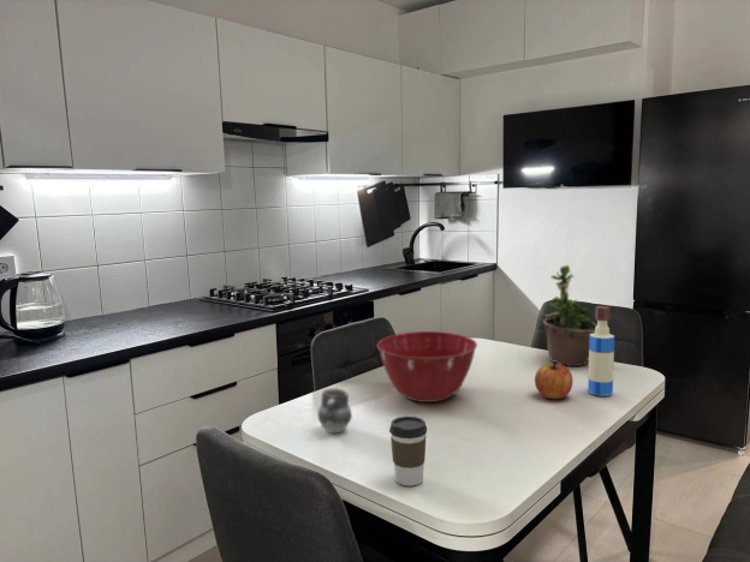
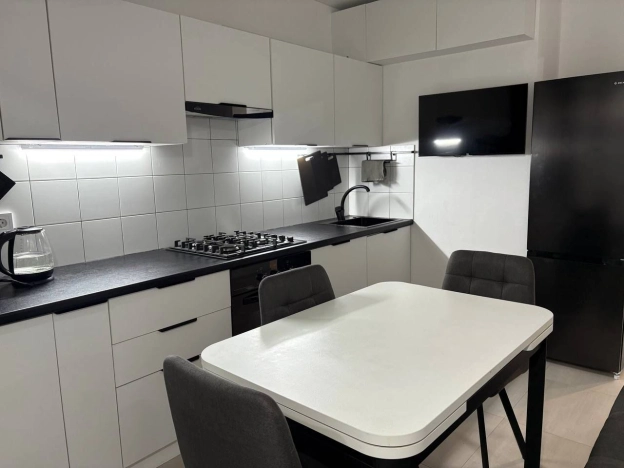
- cup (333, 411)
- tequila bottle (601, 349)
- potted plant (572, 310)
- coffee cup (409, 450)
- apple (553, 378)
- mixing bowl (427, 369)
